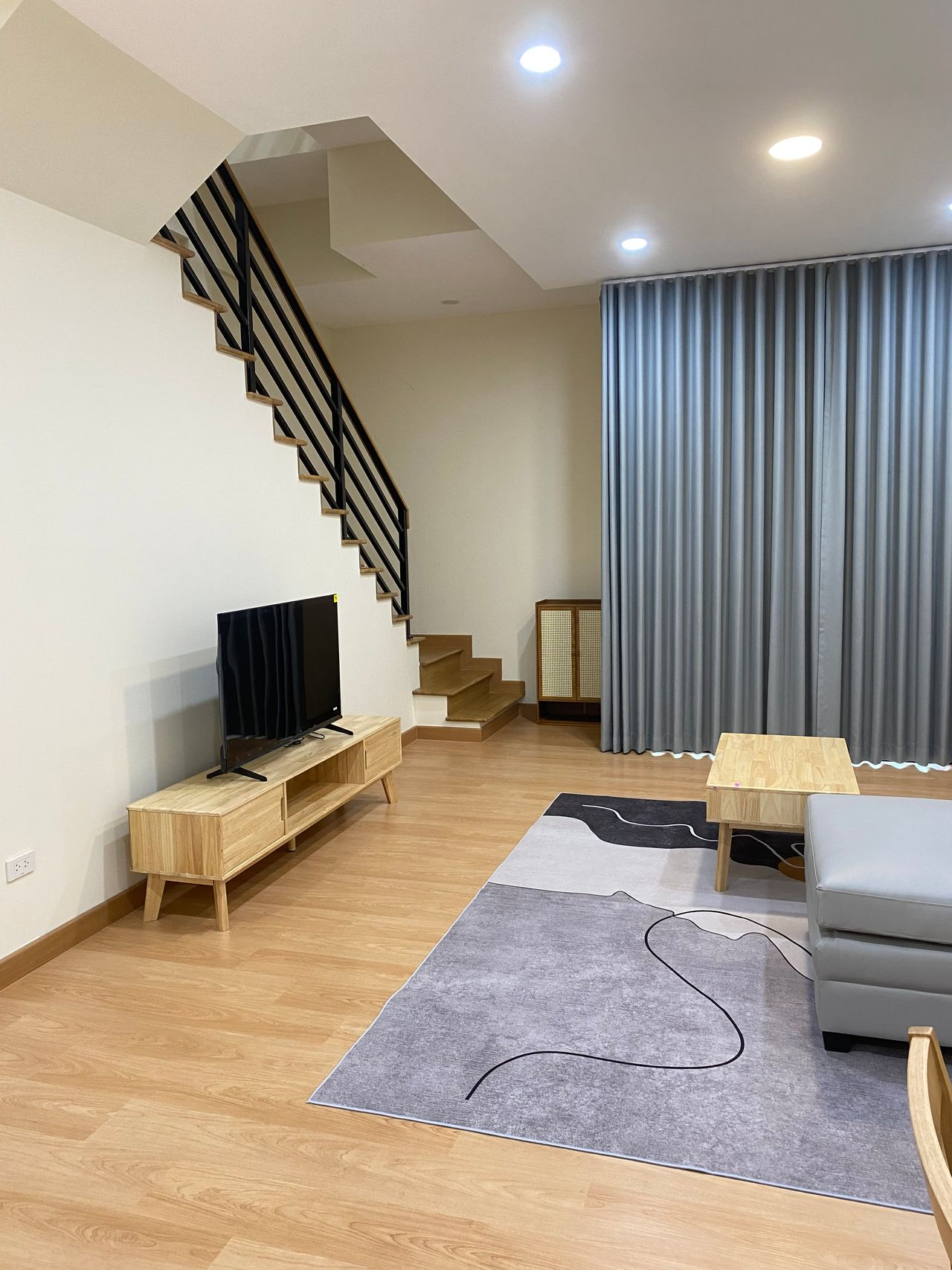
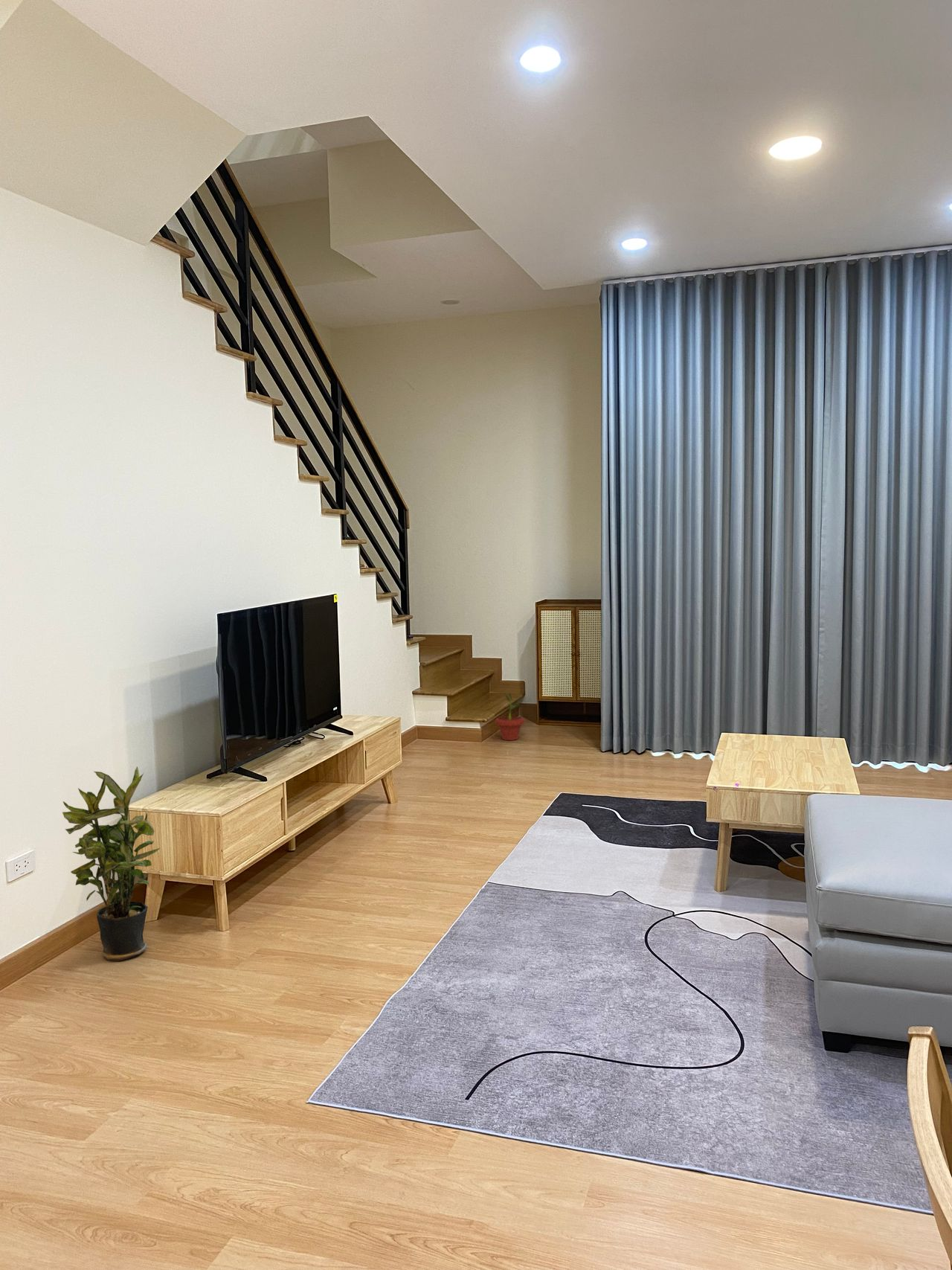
+ potted plant (509, 715)
+ potted plant (111, 865)
